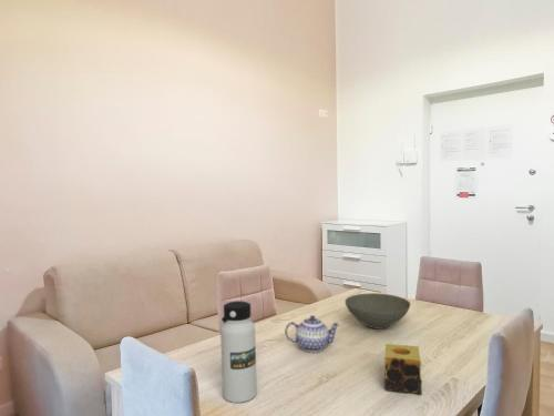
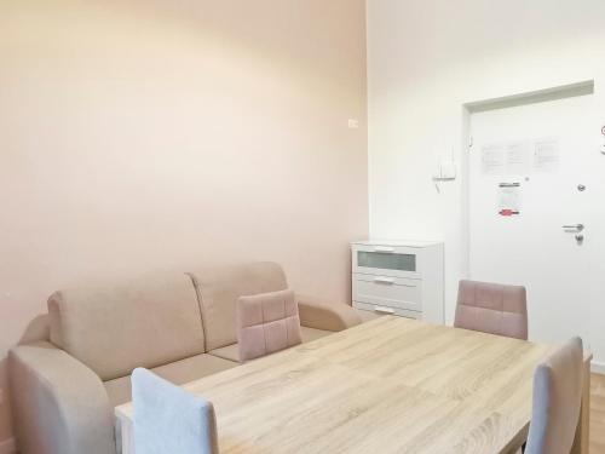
- water bottle (238, 348)
- candle (402, 367)
- bowl (377, 313)
- teapot (312, 332)
